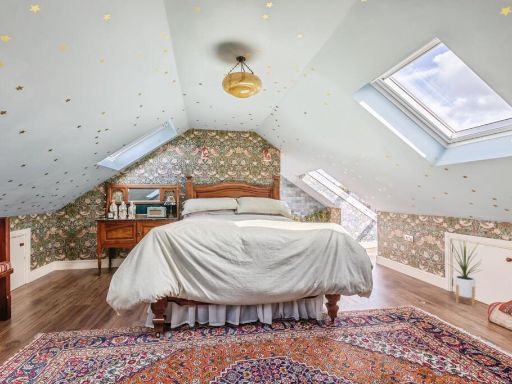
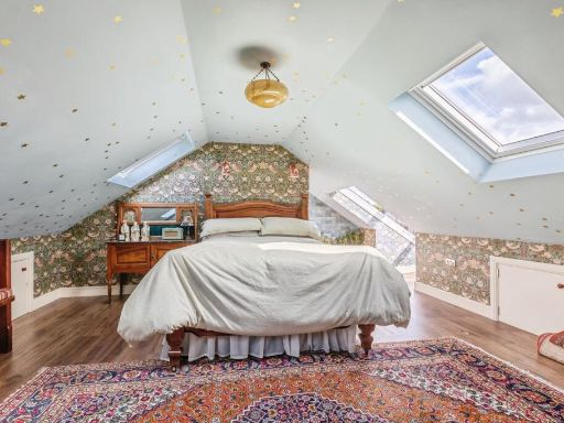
- house plant (466, 269)
